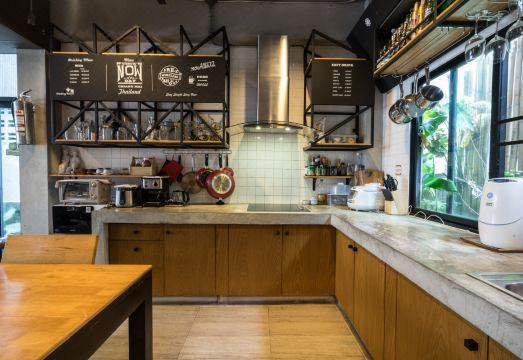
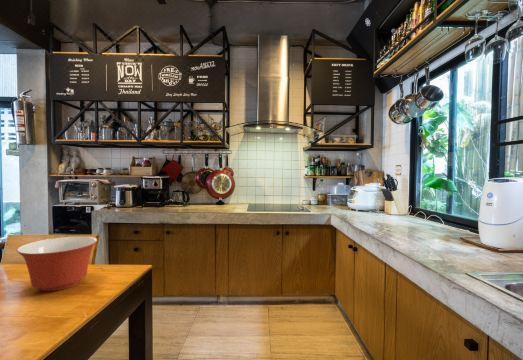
+ mixing bowl (60, 264)
